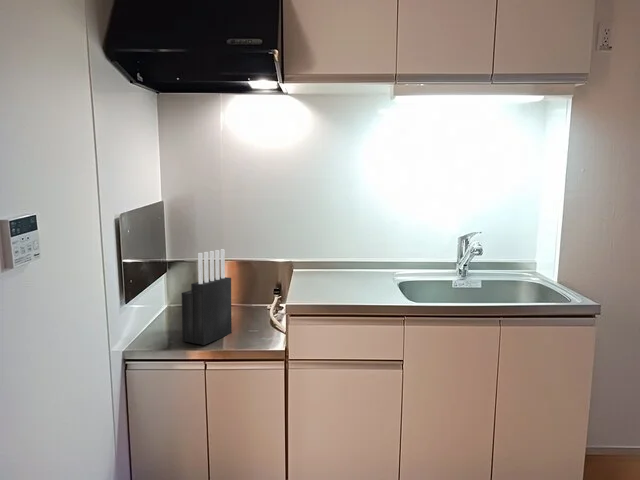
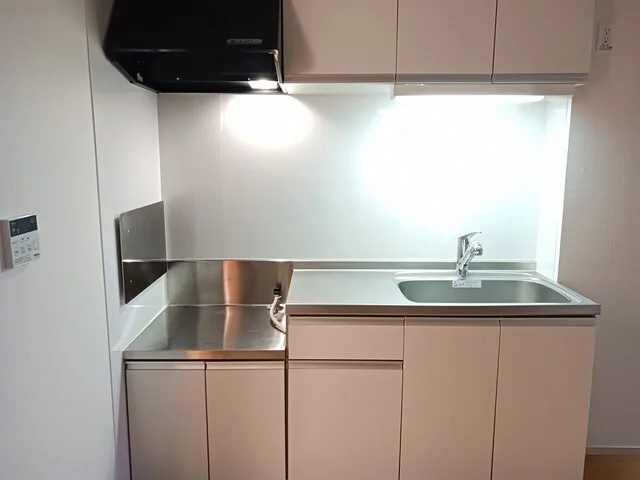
- knife block (204, 294)
